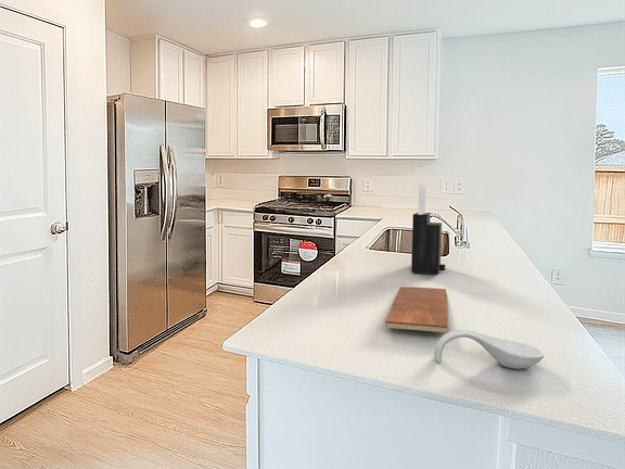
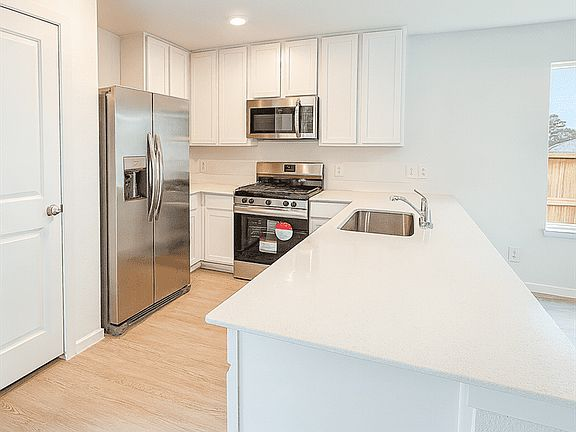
- knife block (430, 228)
- chopping board (420, 305)
- spoon rest (488, 347)
